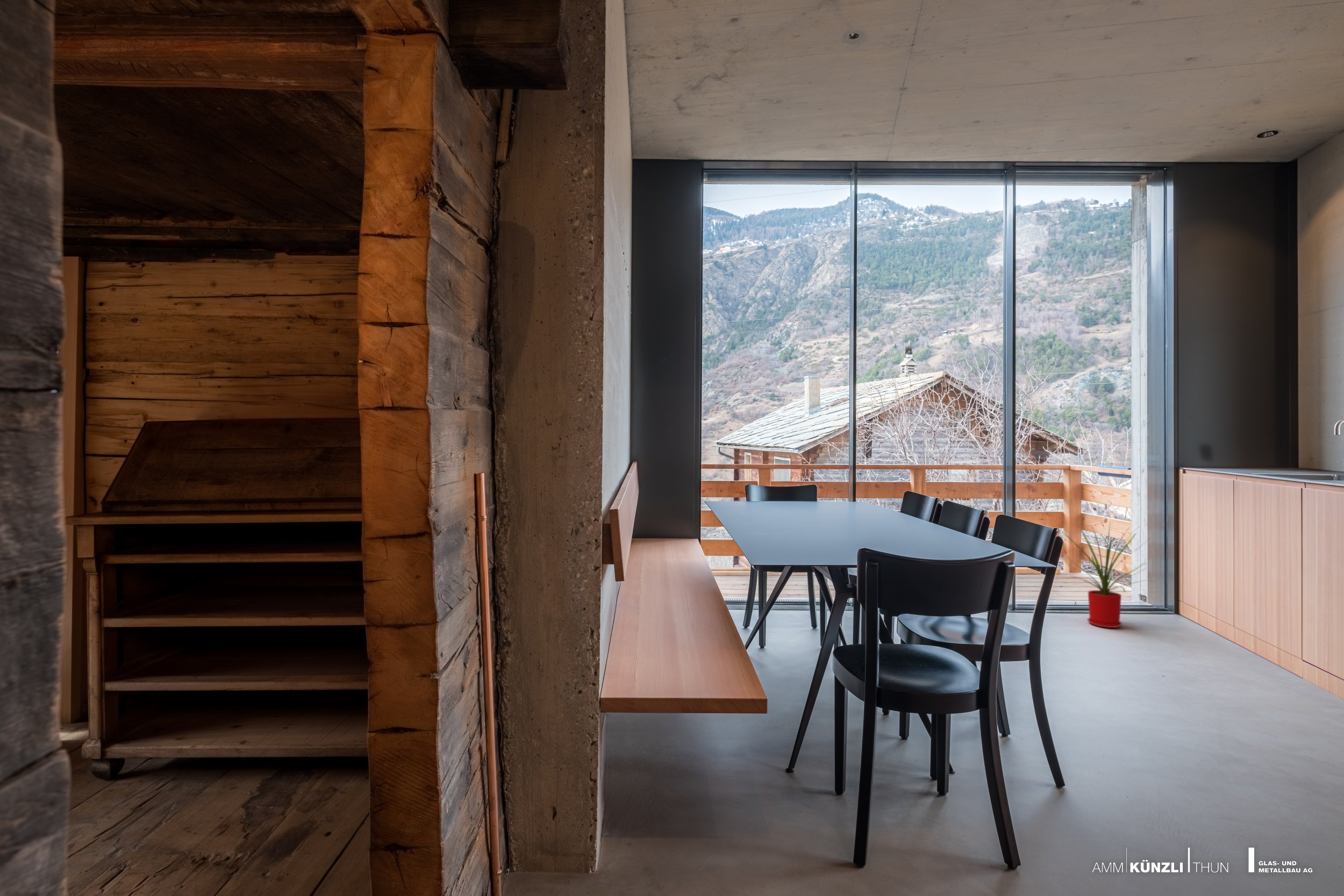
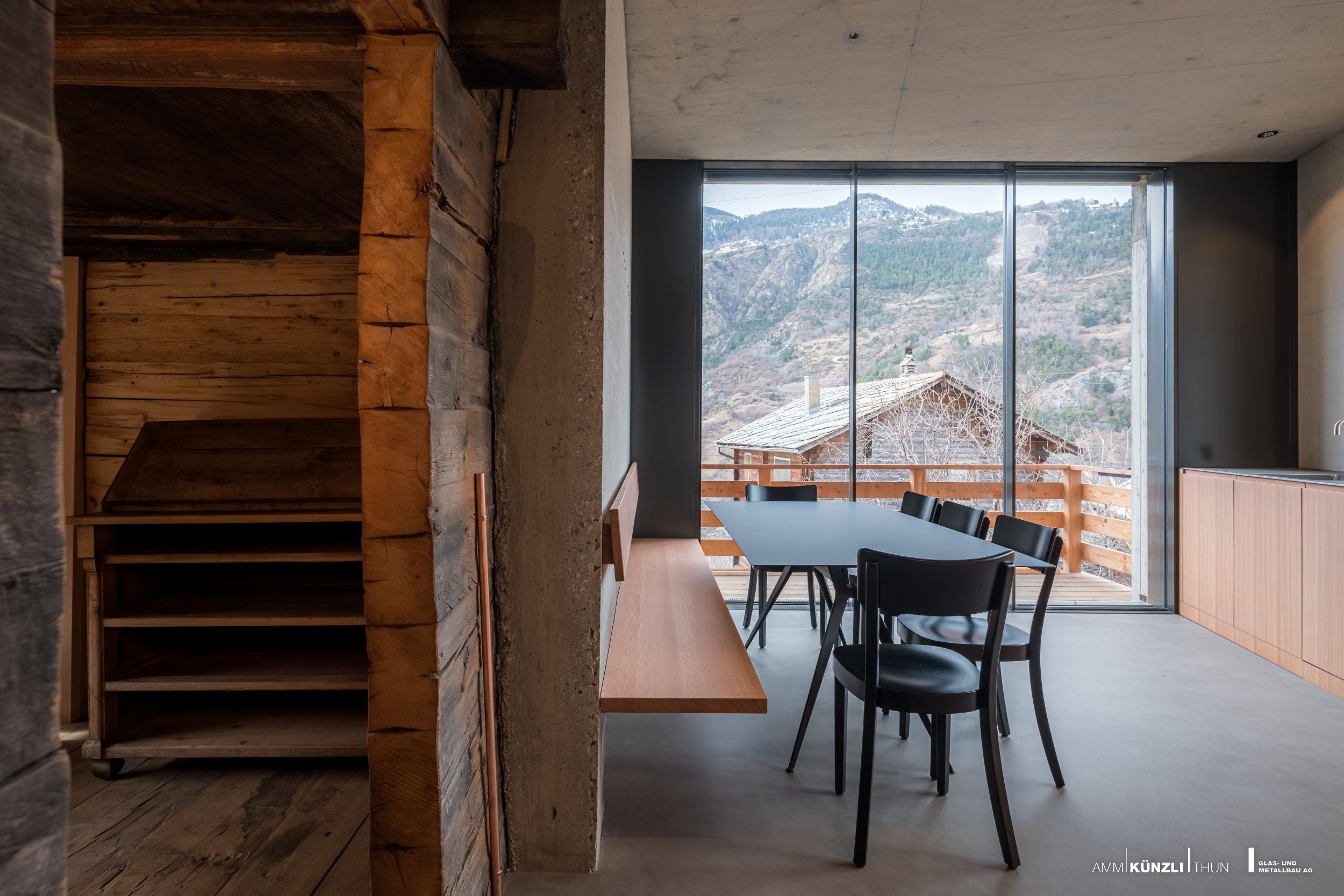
- house plant (1103, 573)
